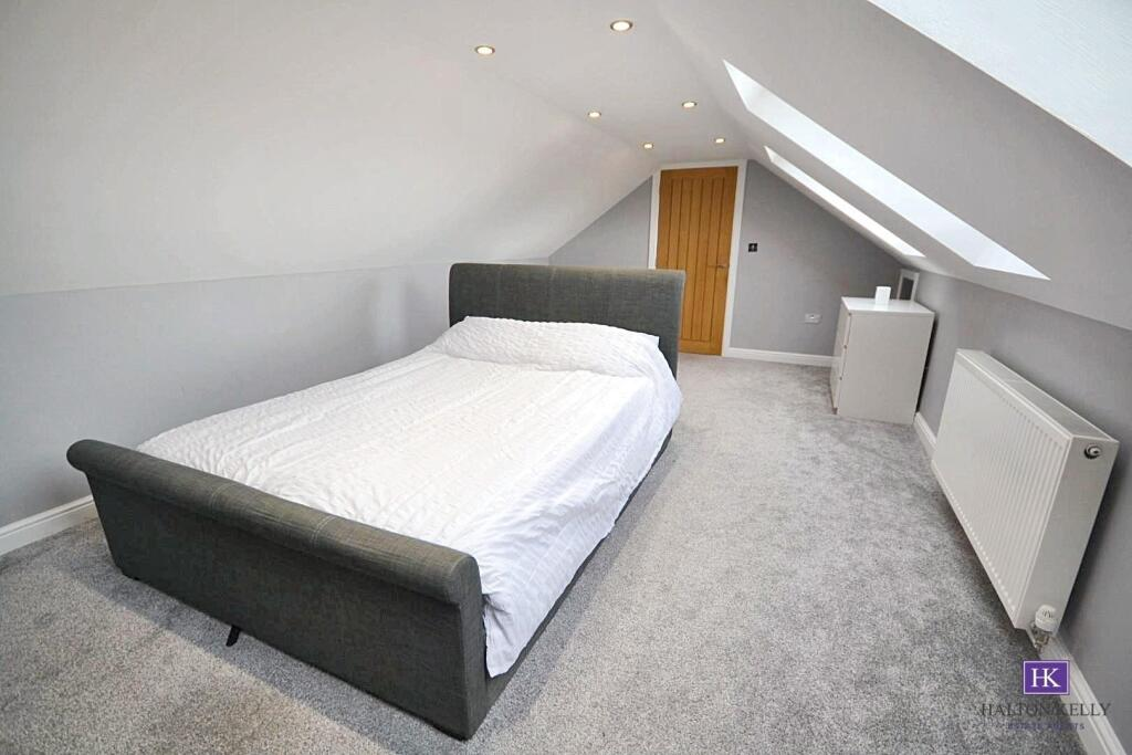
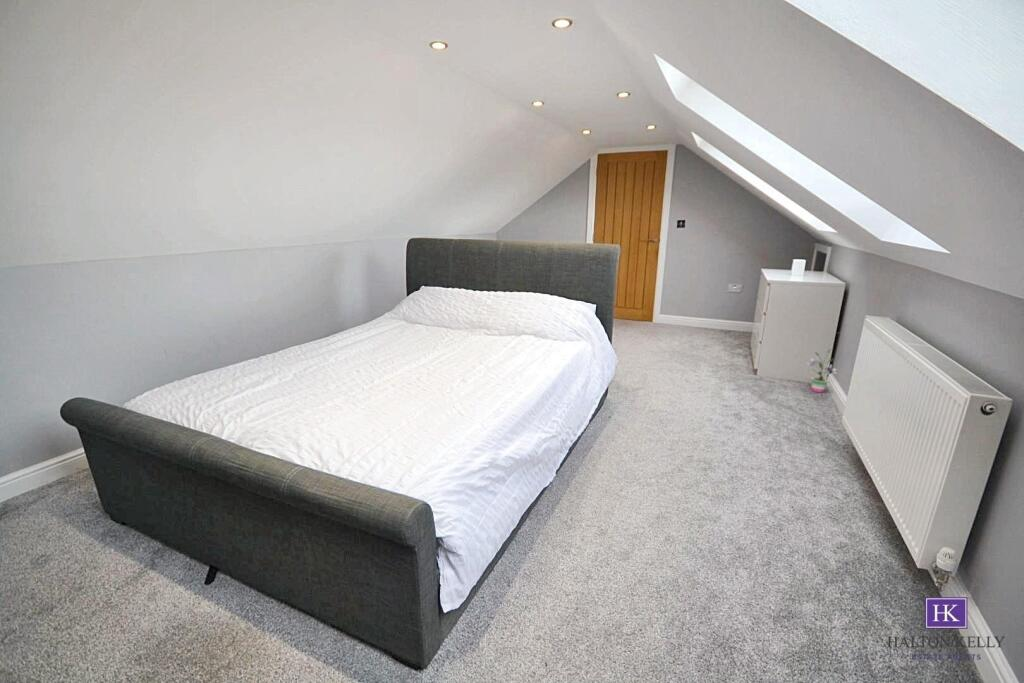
+ potted plant (821, 371)
